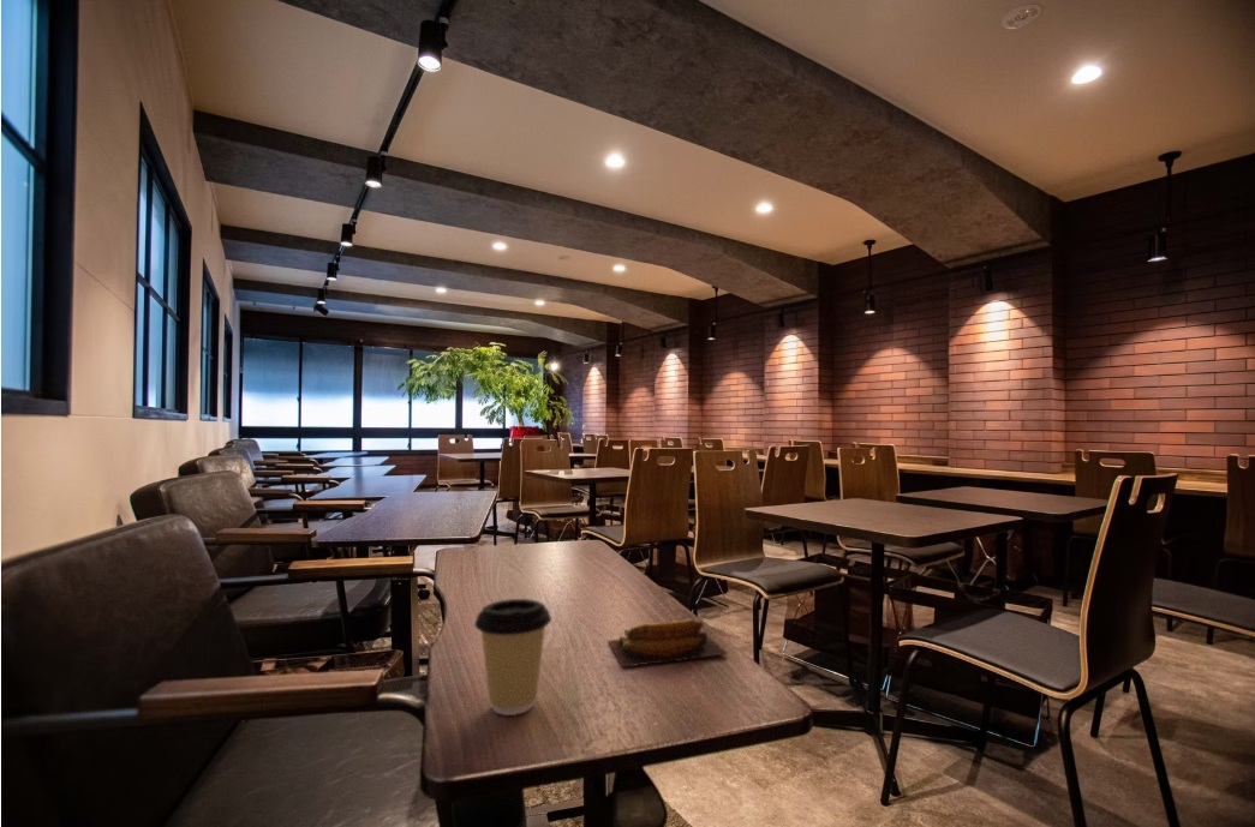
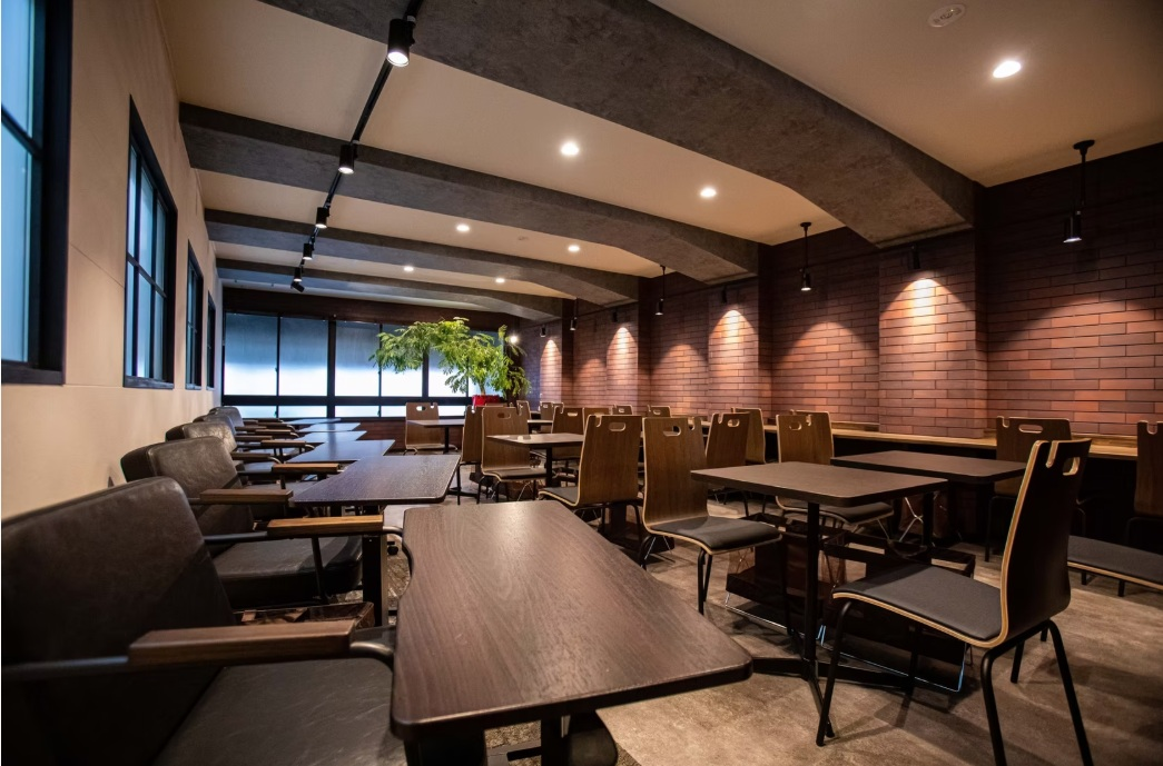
- banana (665, 633)
- coffee cup (513, 654)
